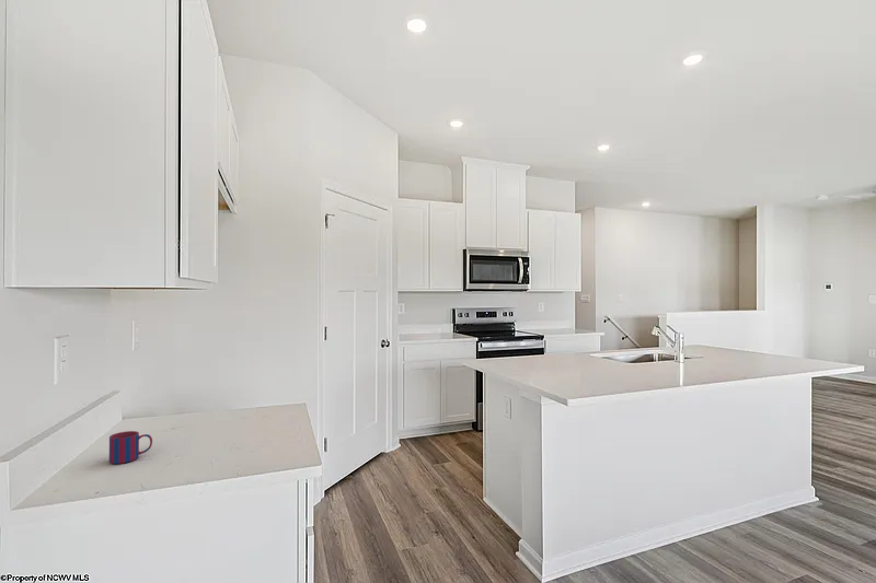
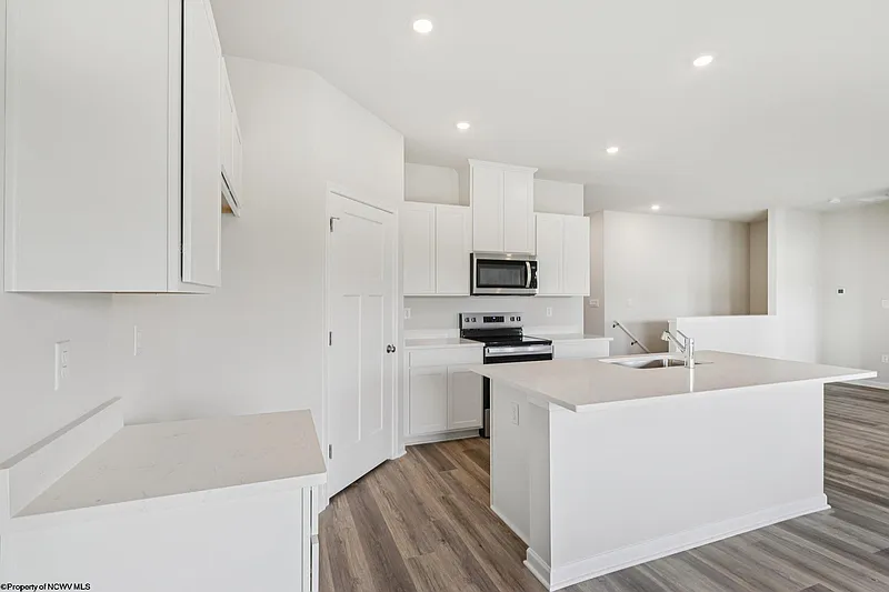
- mug (130, 446)
